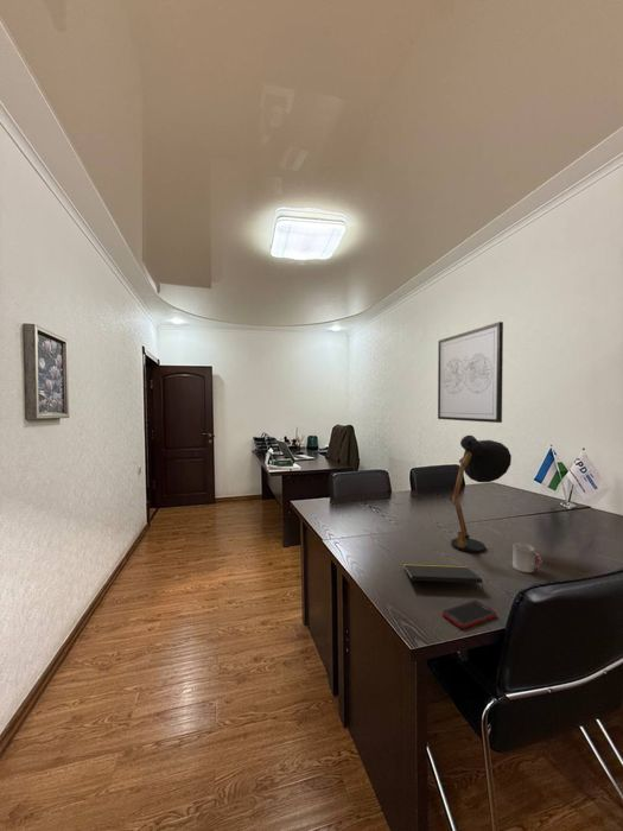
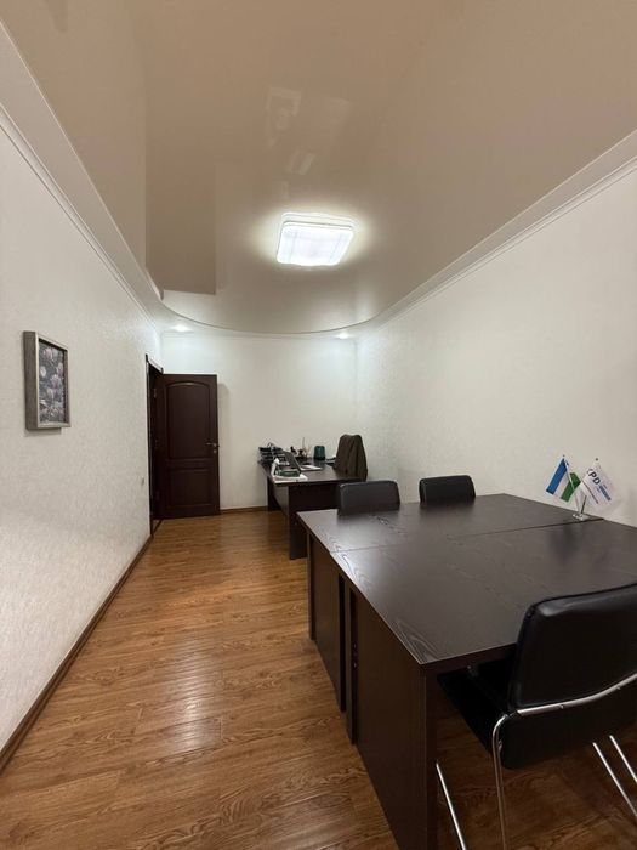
- cup (527, 559)
- notepad (439, 572)
- cell phone (469, 614)
- desk lamp (477, 481)
- wall art (465, 376)
